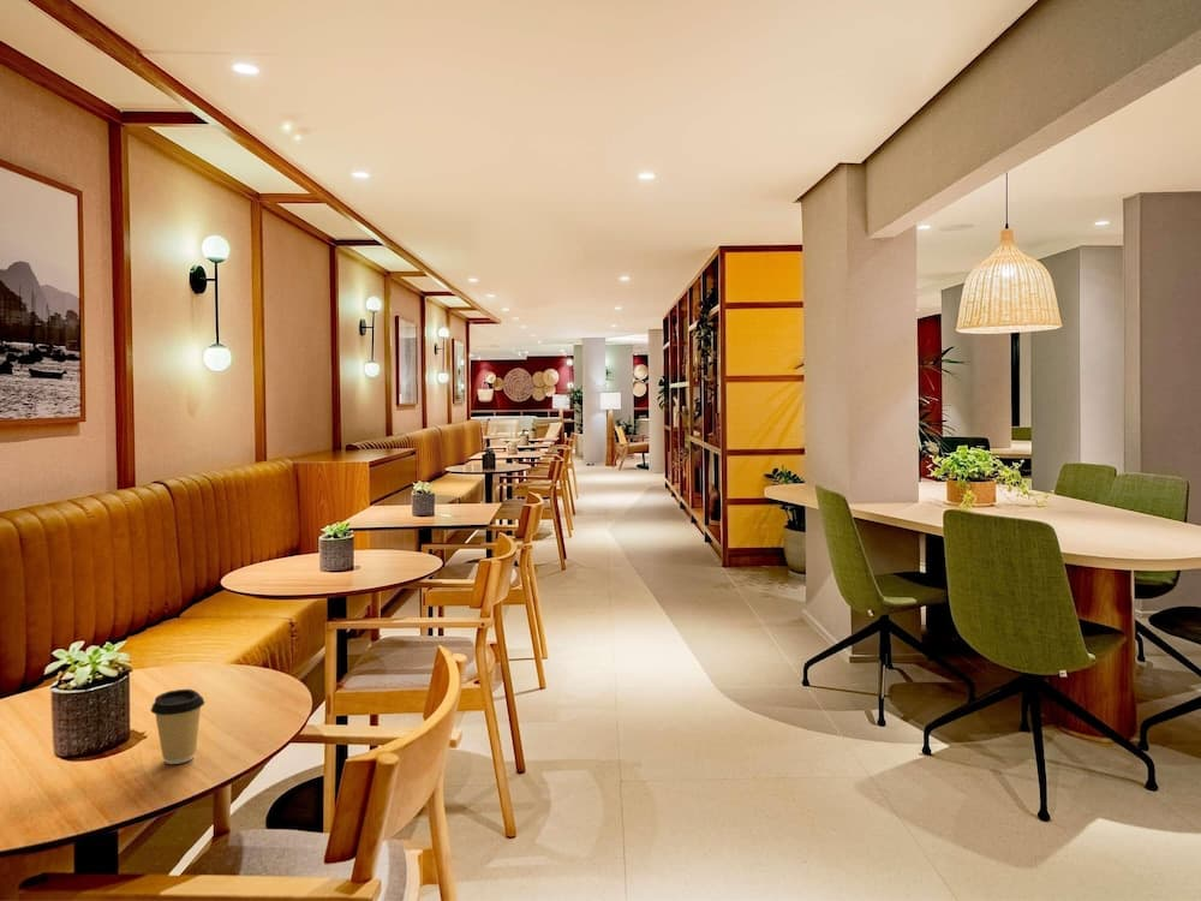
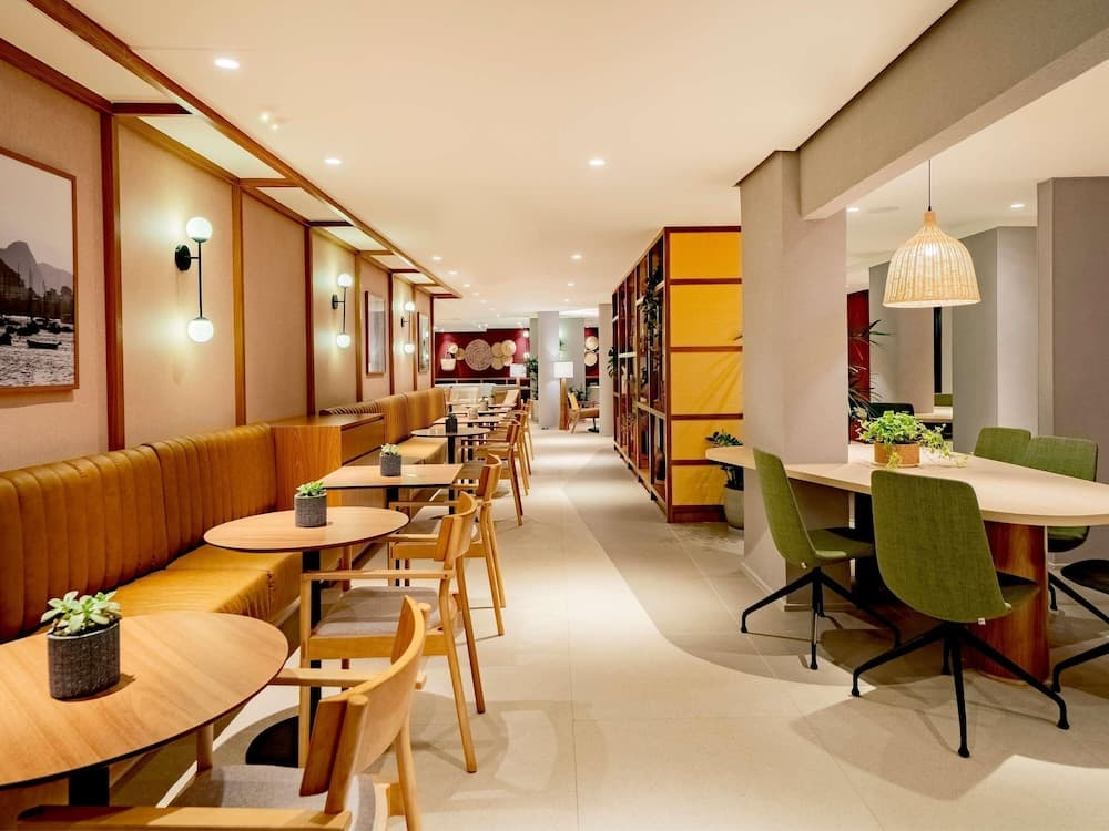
- coffee cup (178, 727)
